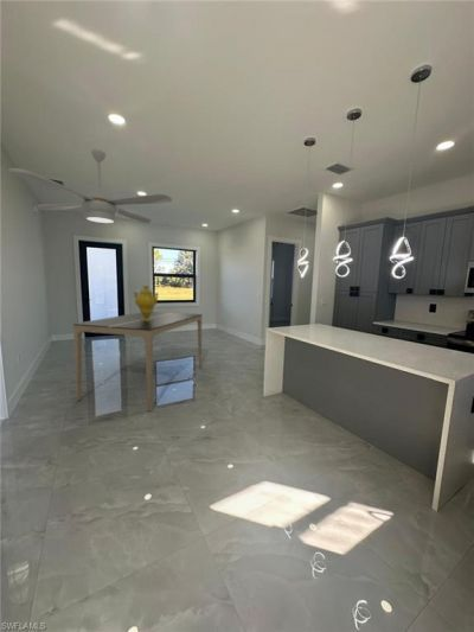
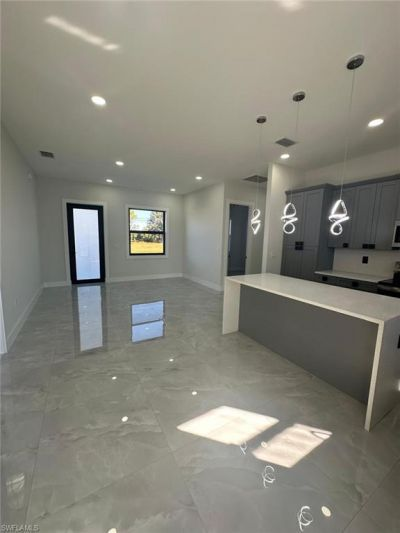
- decorative urn (146, 302)
- dining table (149, 350)
- ceiling fan (100, 186)
